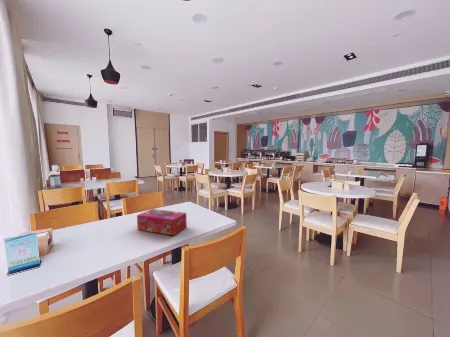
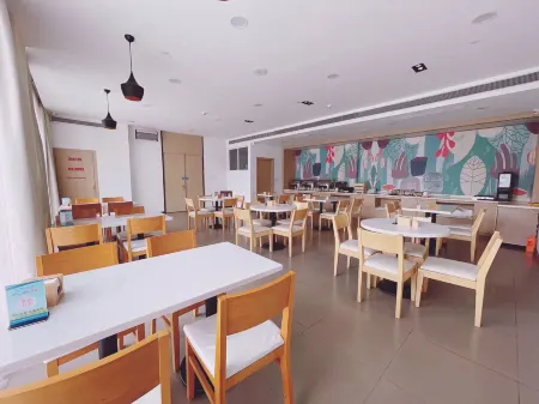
- tissue box (162, 221)
